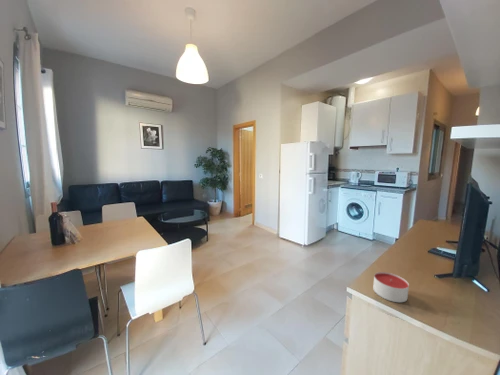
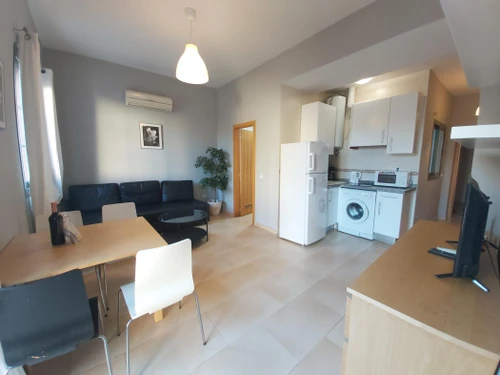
- candle (390, 285)
